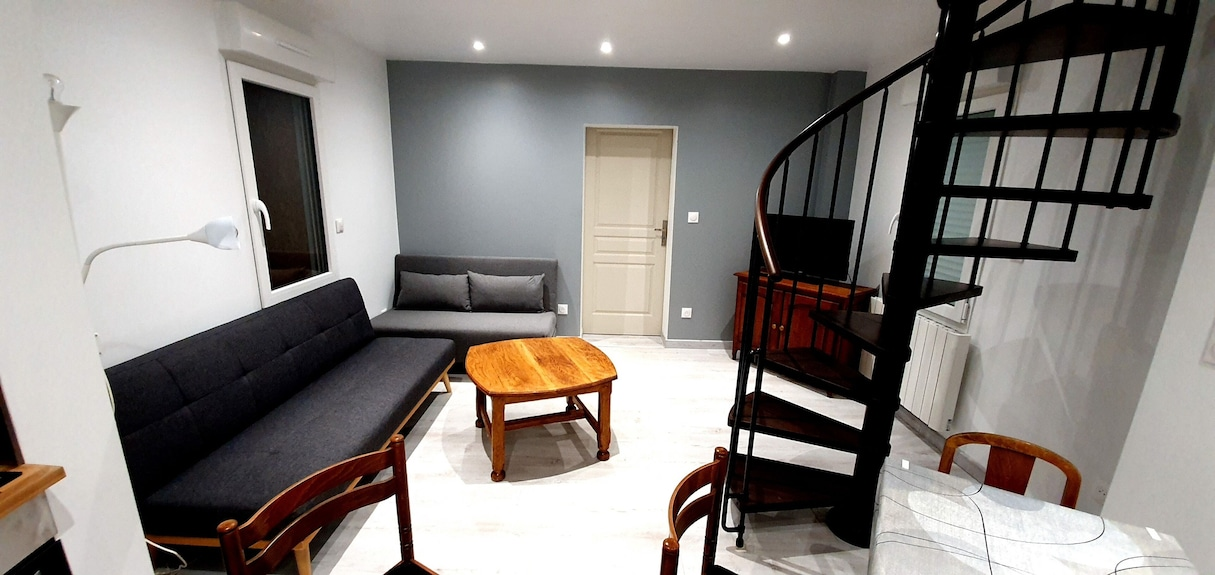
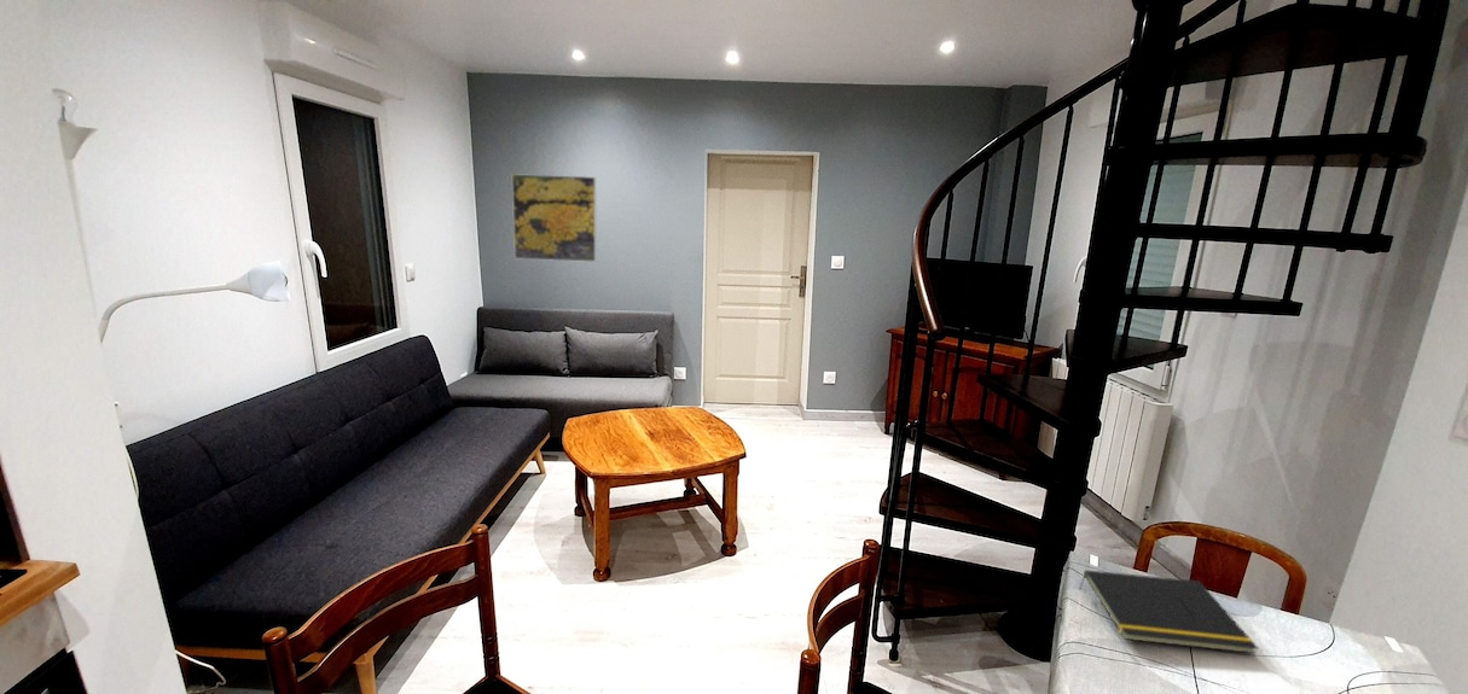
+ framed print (555, 218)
+ notepad (1164, 608)
